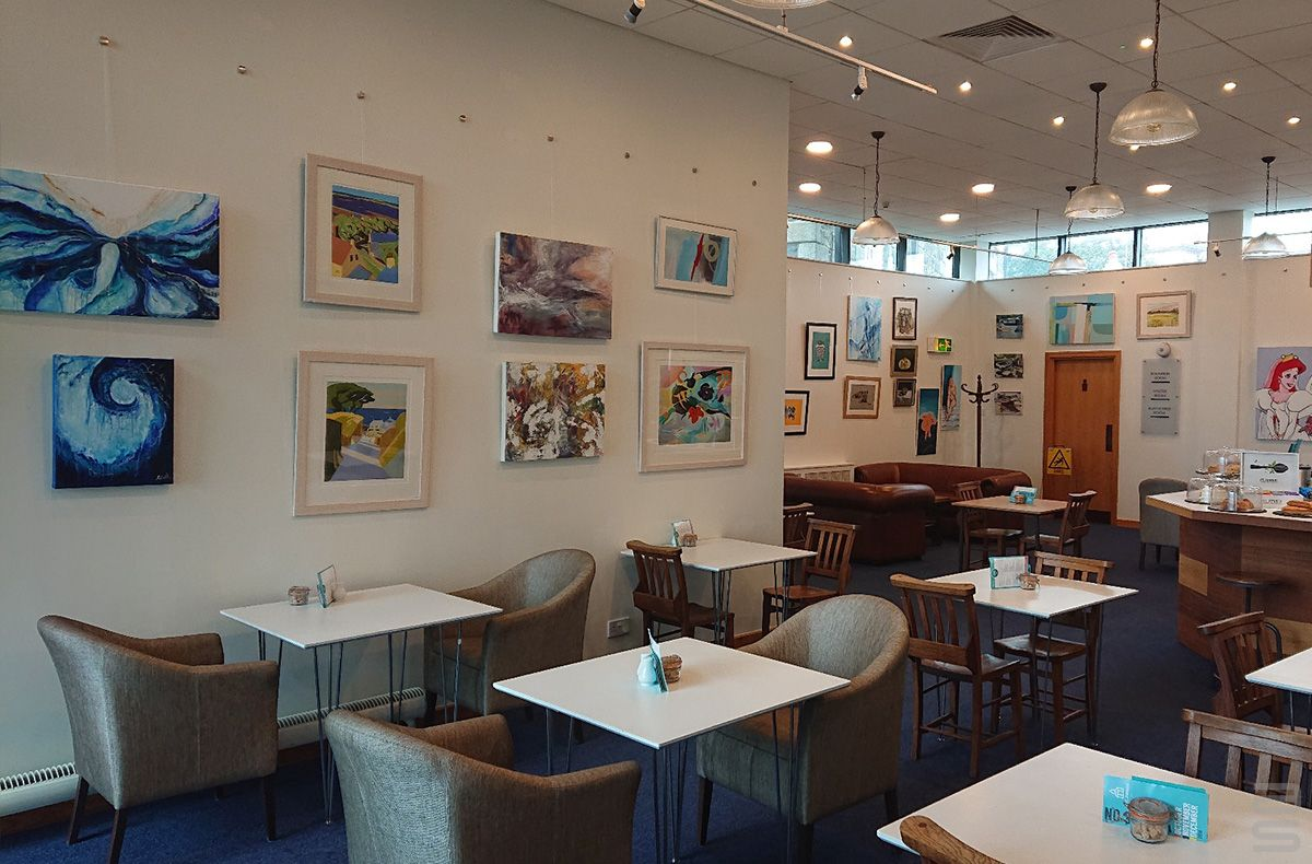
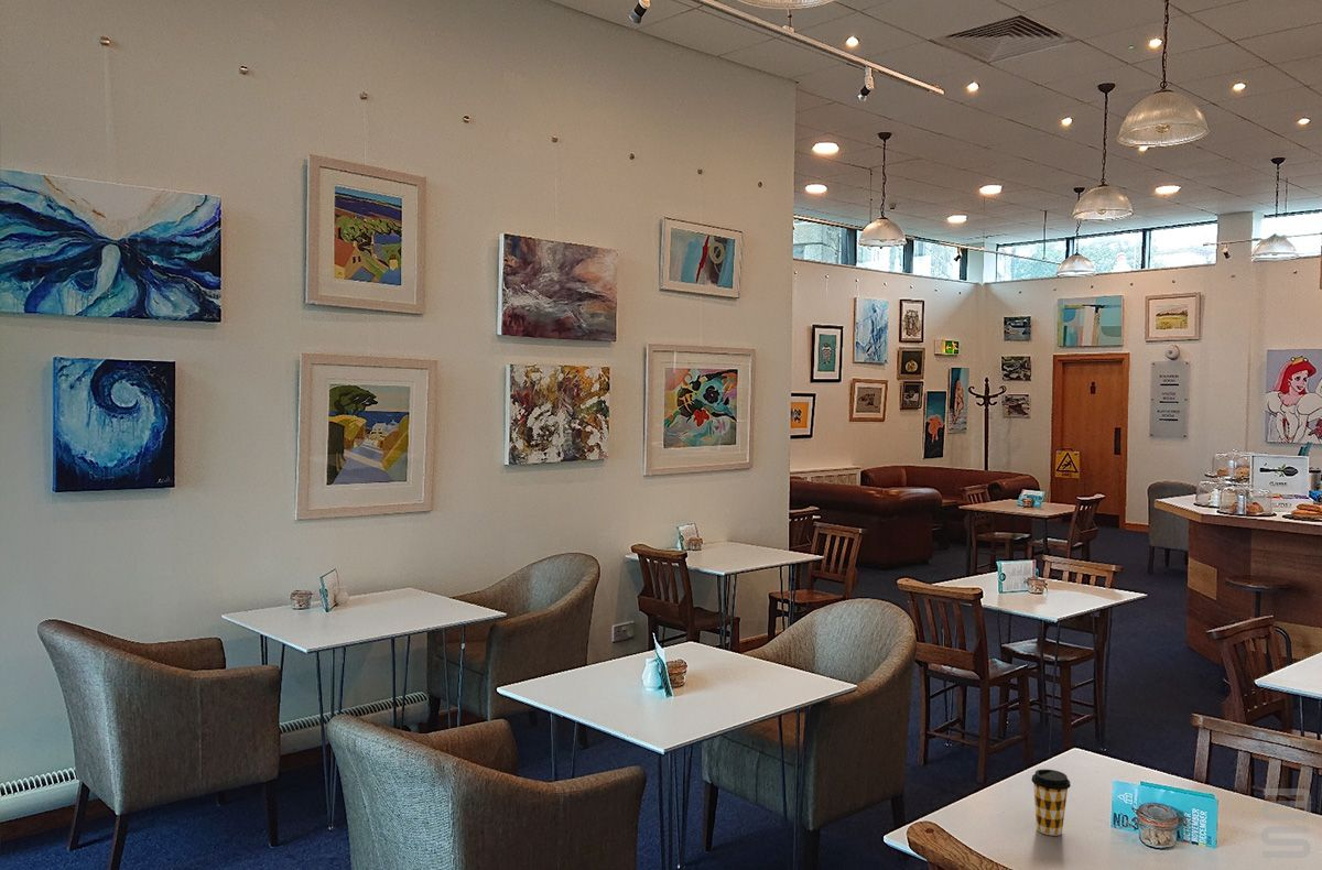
+ coffee cup (1050, 802)
